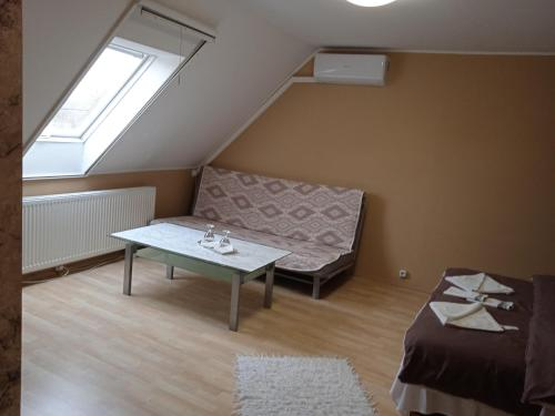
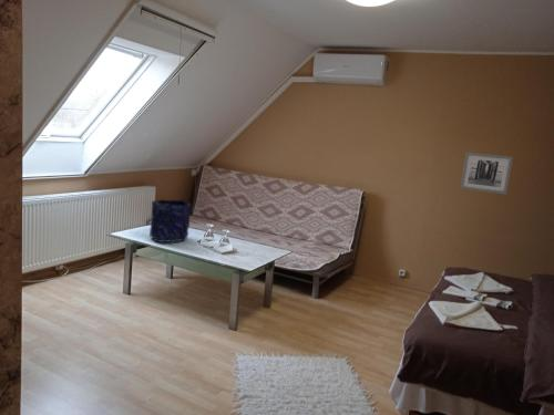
+ wall art (485, 173)
+ vase (170, 220)
